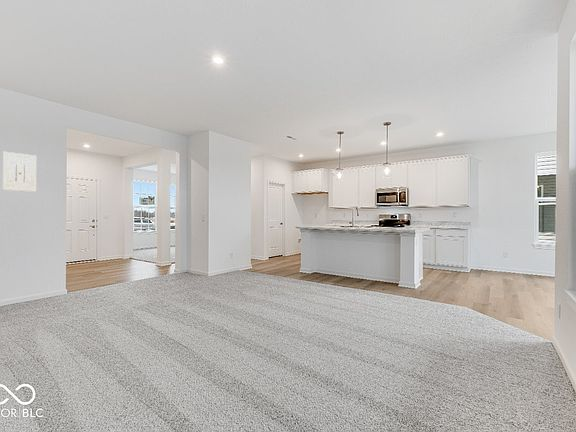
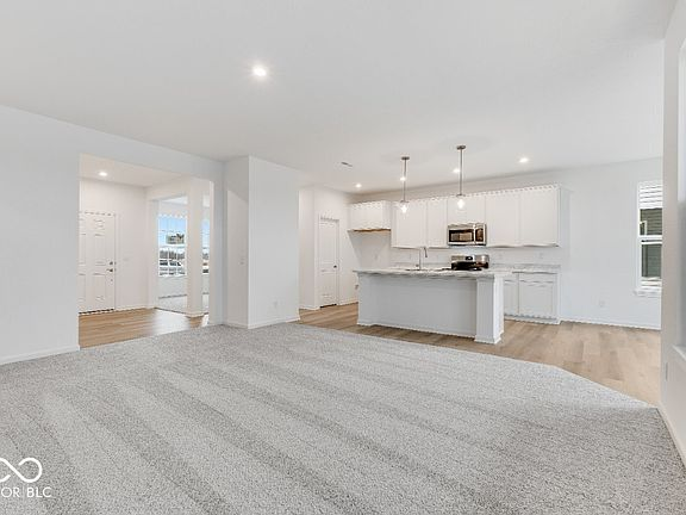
- wall art (20, 172)
